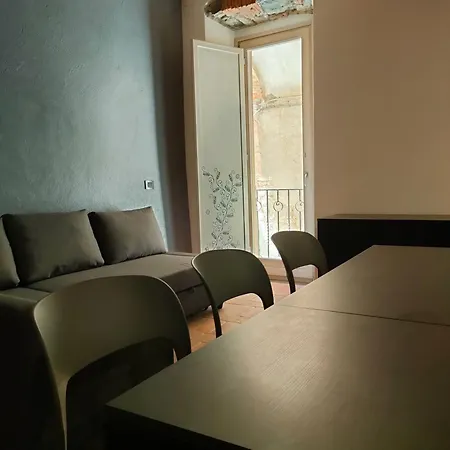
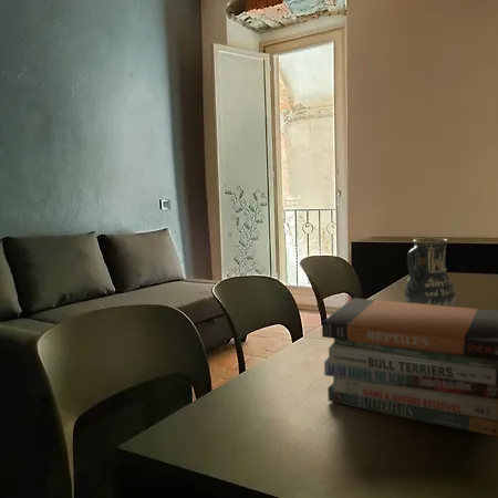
+ vase (429, 280)
+ book stack (415, 357)
